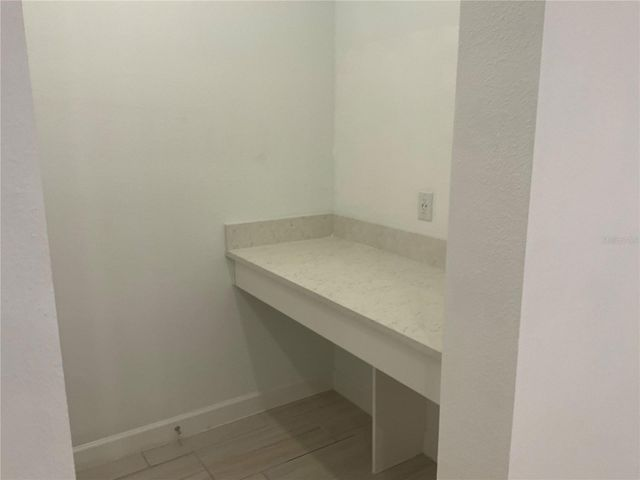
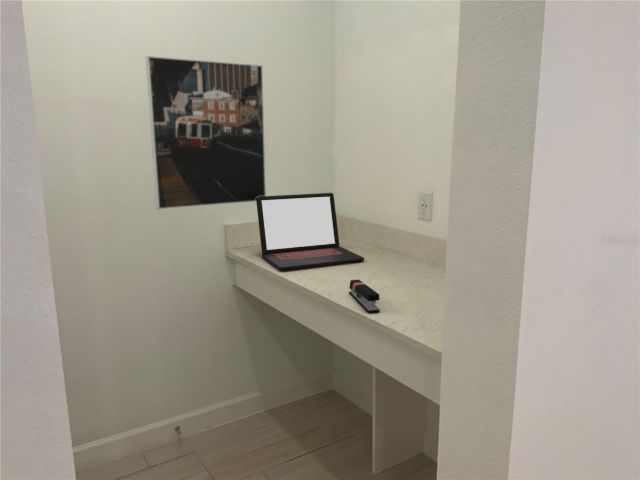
+ laptop (309, 228)
+ stapler (363, 293)
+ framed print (210, 134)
